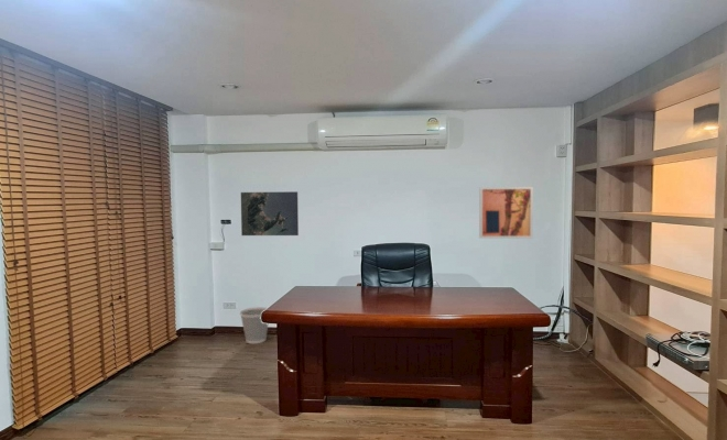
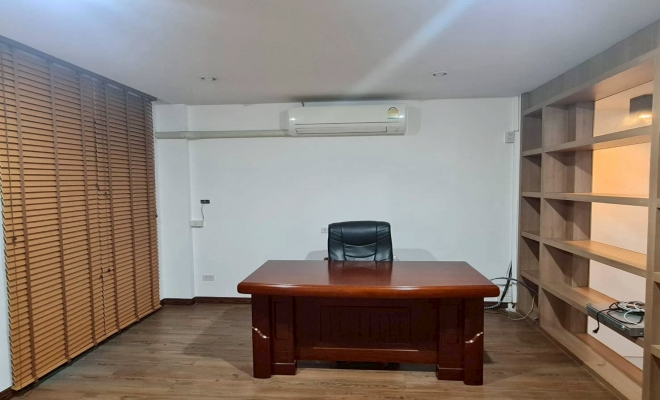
- wall art (506, 212)
- map (269, 213)
- wastebasket (256, 326)
